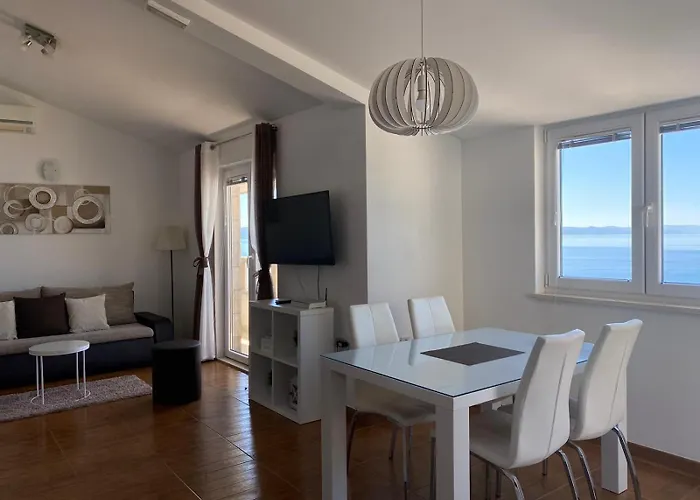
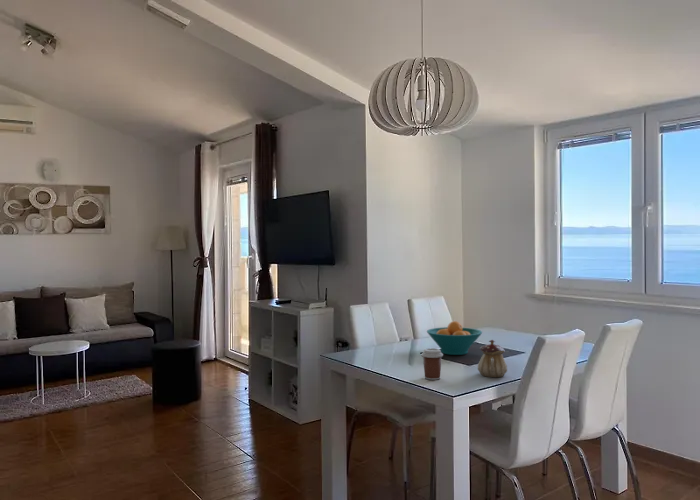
+ coffee cup (432, 364)
+ fruit bowl (454, 337)
+ teapot (492, 357)
